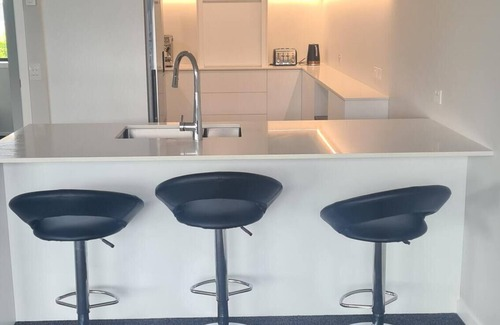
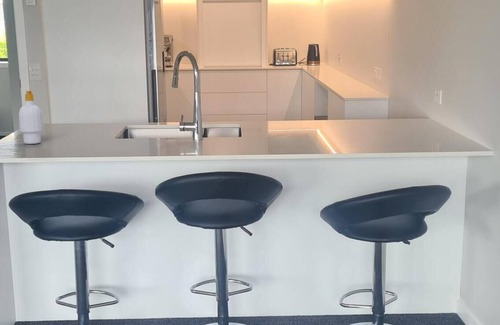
+ soap bottle (30, 117)
